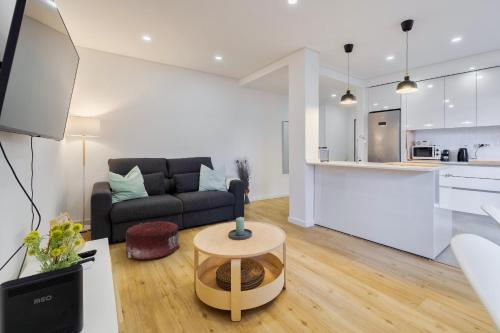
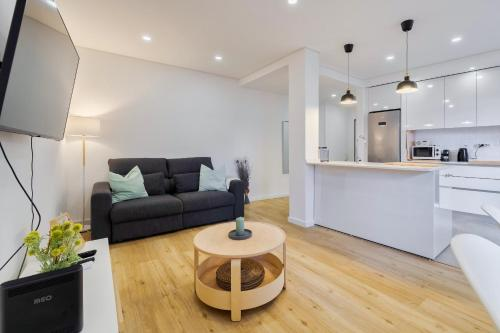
- pouf (153, 237)
